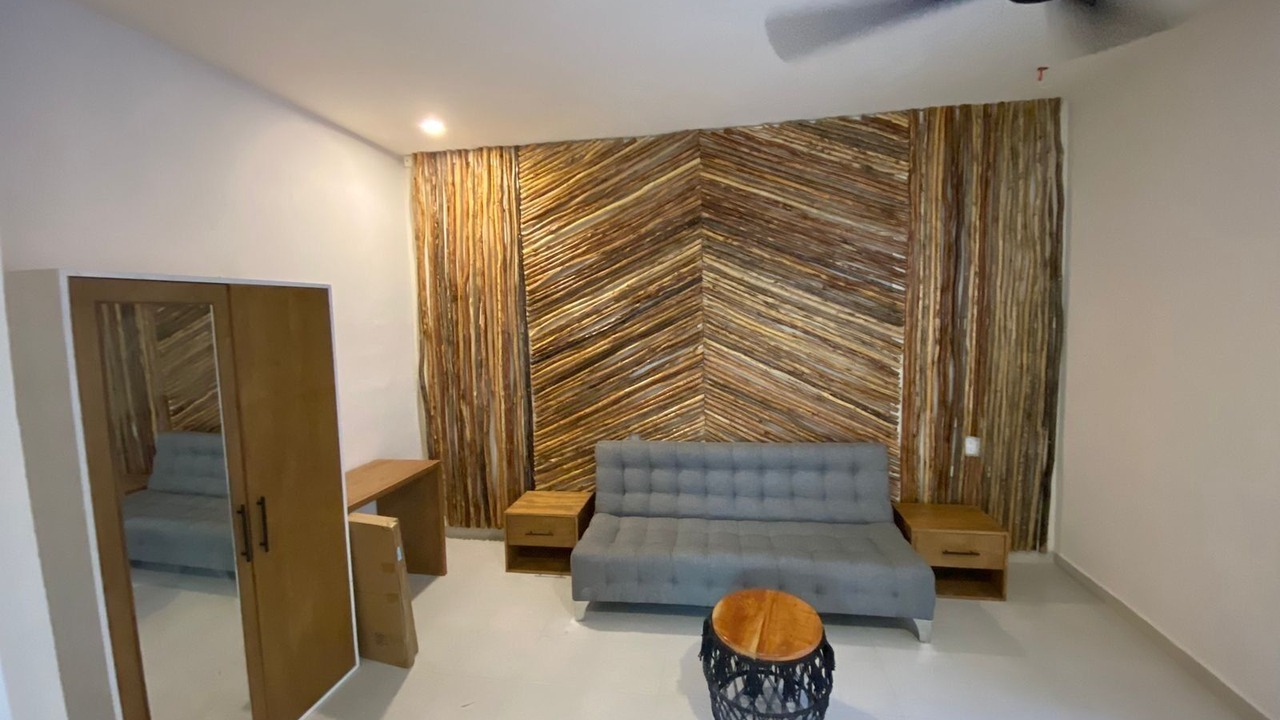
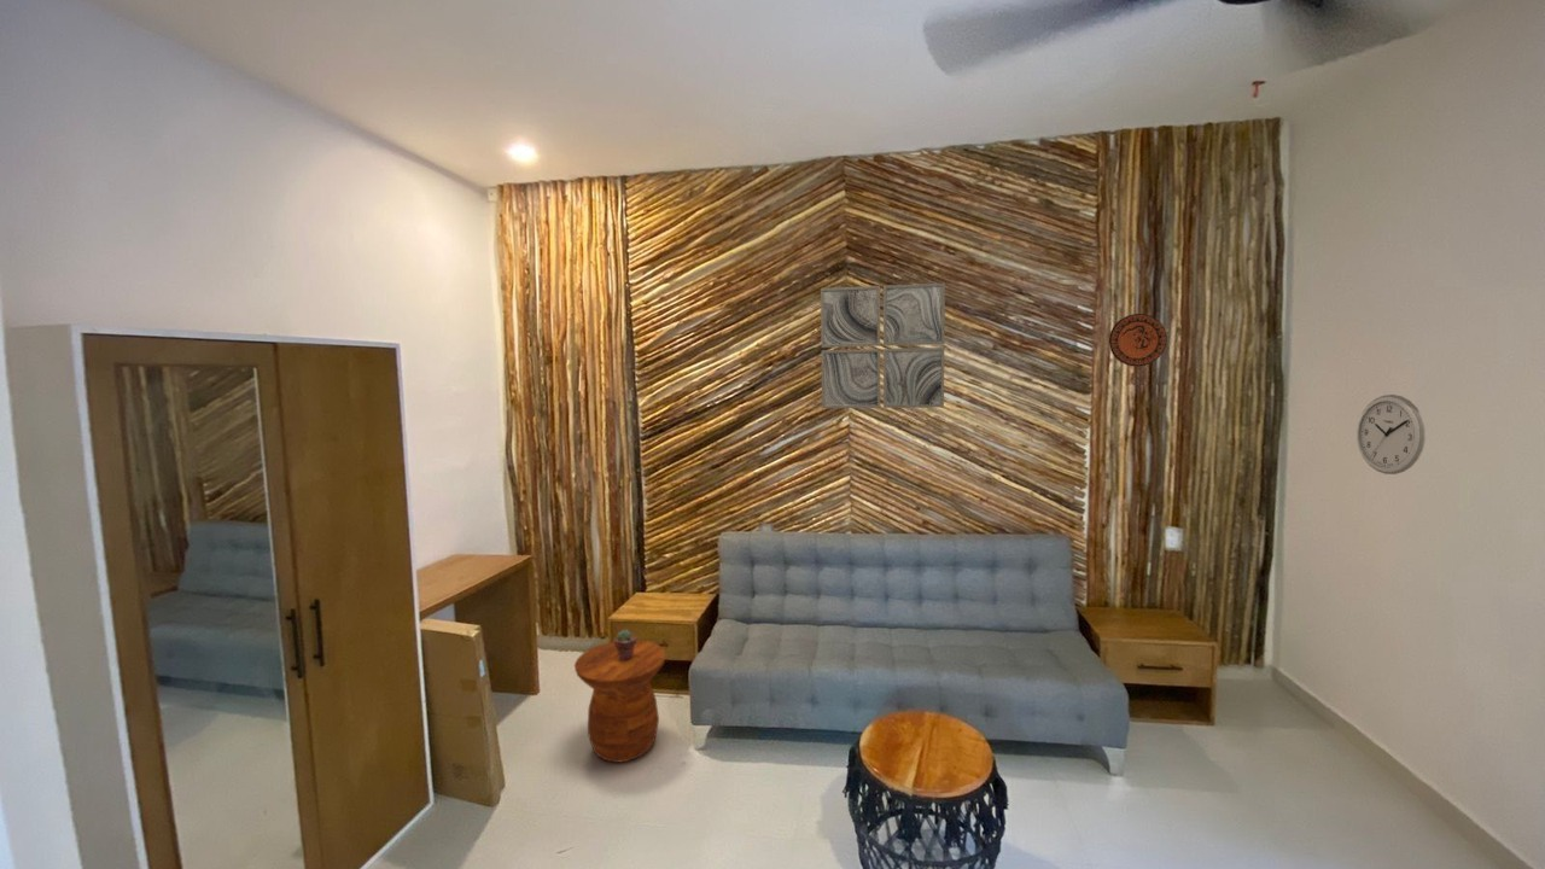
+ wall art (884, 345)
+ side table (622, 701)
+ potted succulent (625, 643)
+ decorative plate (1137, 339)
+ wall clock (1387, 434)
